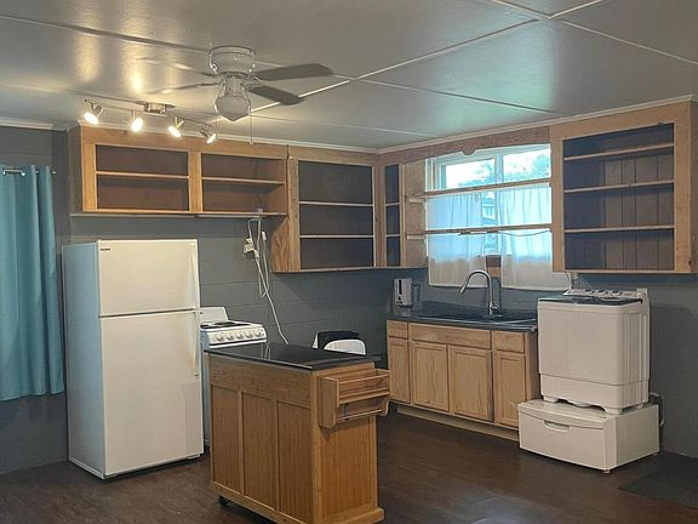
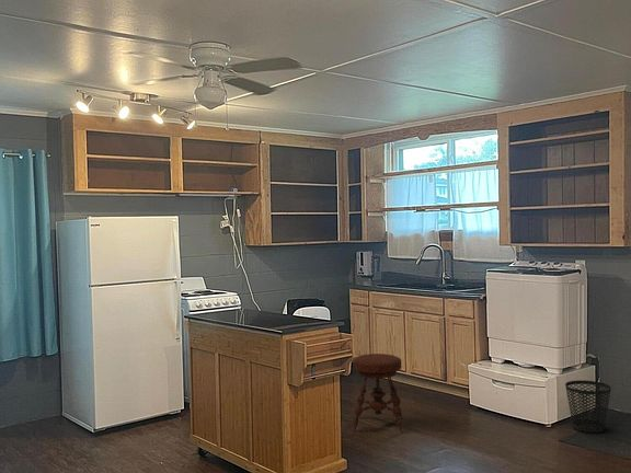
+ wastebasket (587, 407)
+ stool (377, 390)
